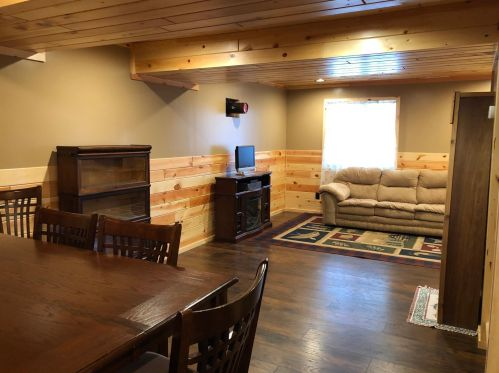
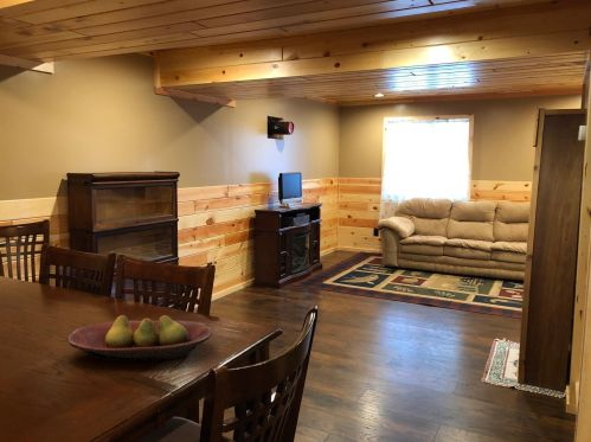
+ fruit bowl (142, 334)
